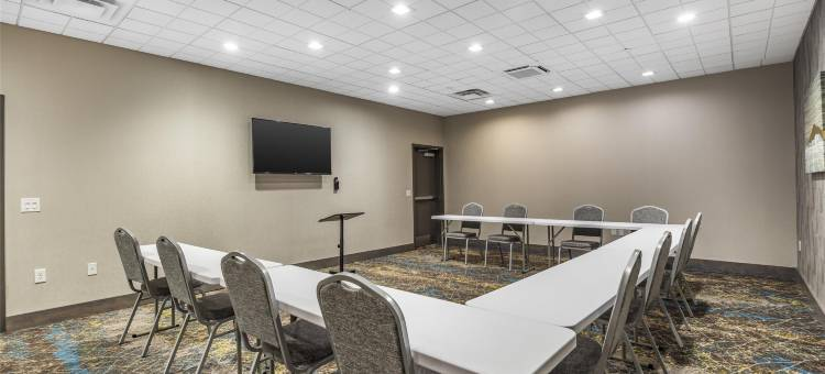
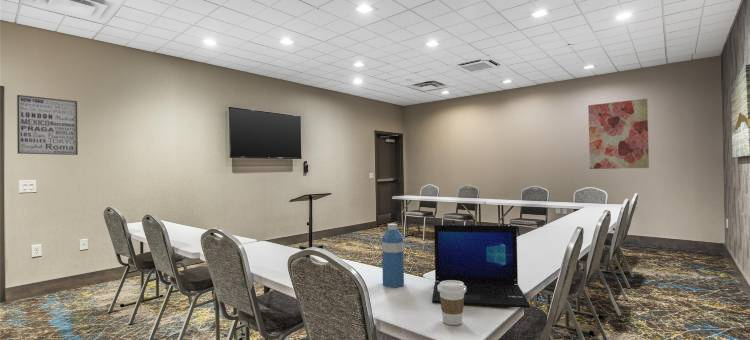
+ wall art (48, 126)
+ laptop (476, 262)
+ coffee cup (452, 302)
+ water bottle (392, 254)
+ wall art (617, 135)
